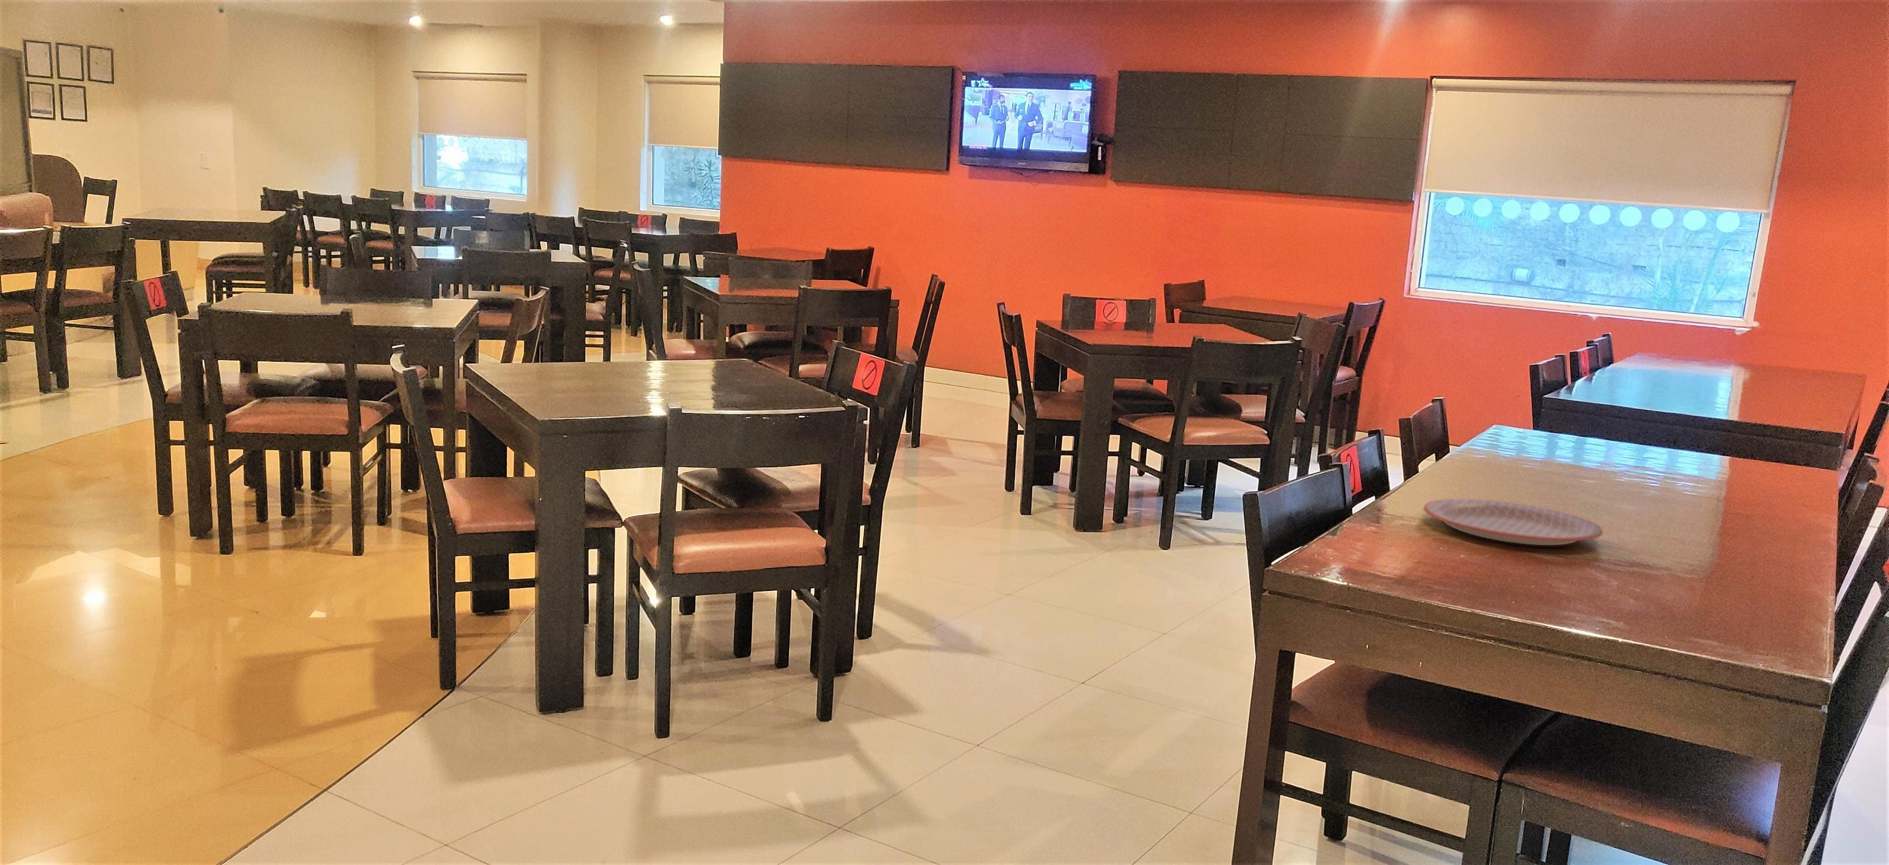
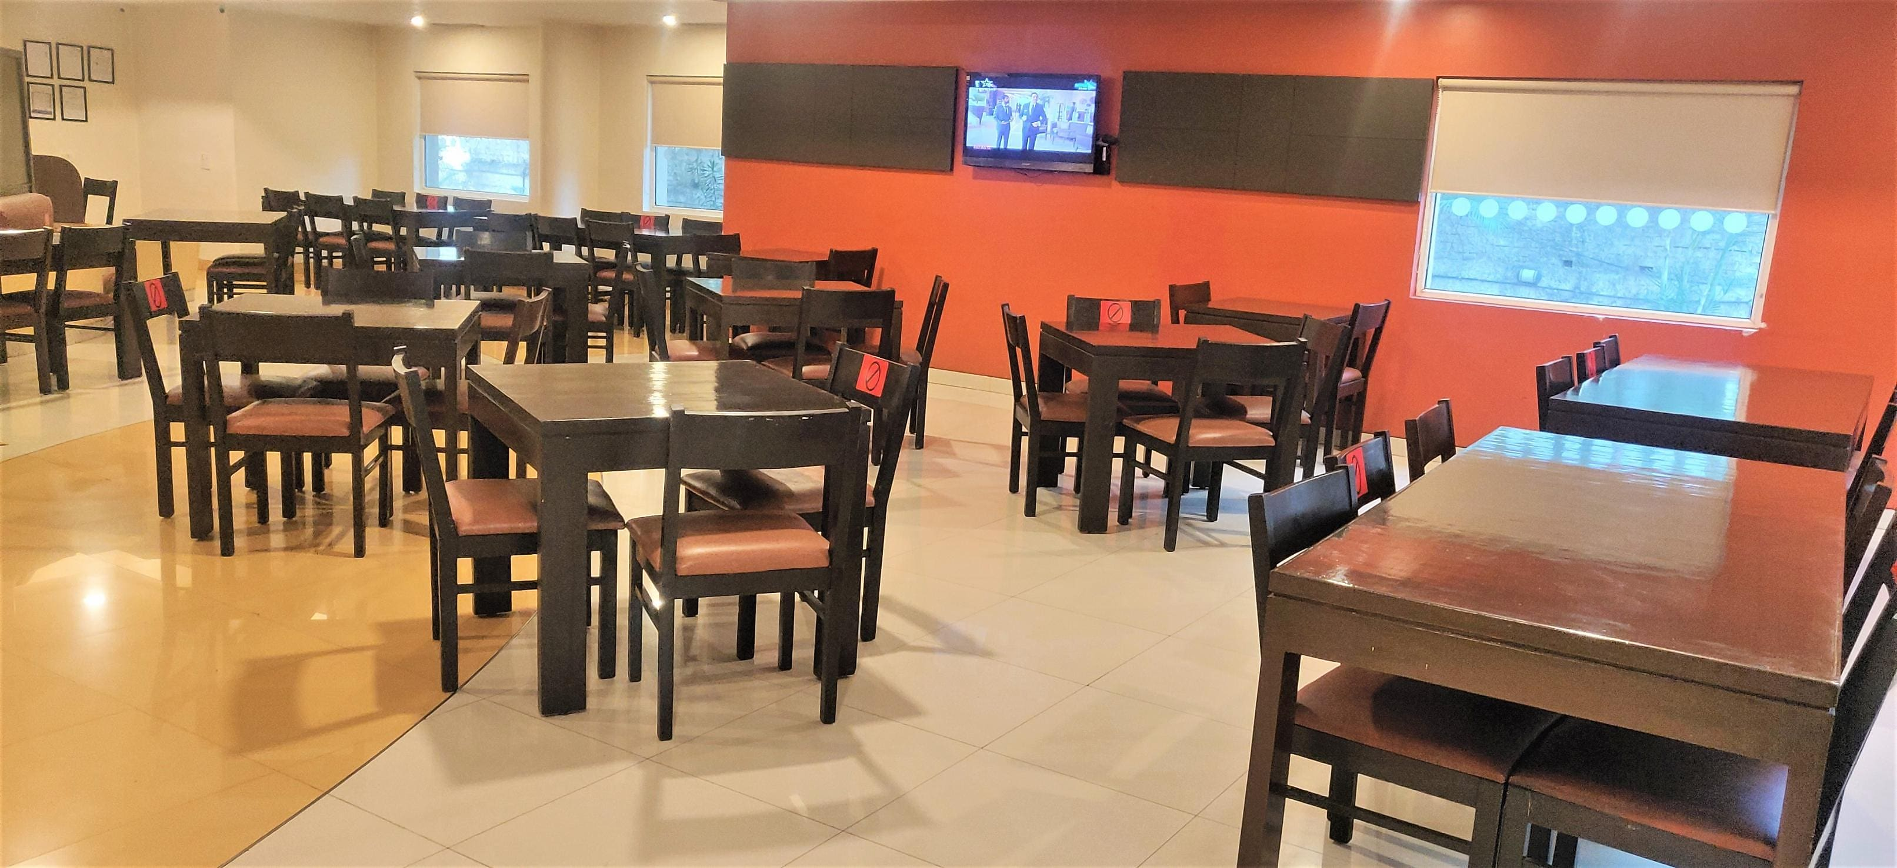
- plate (1510, 524)
